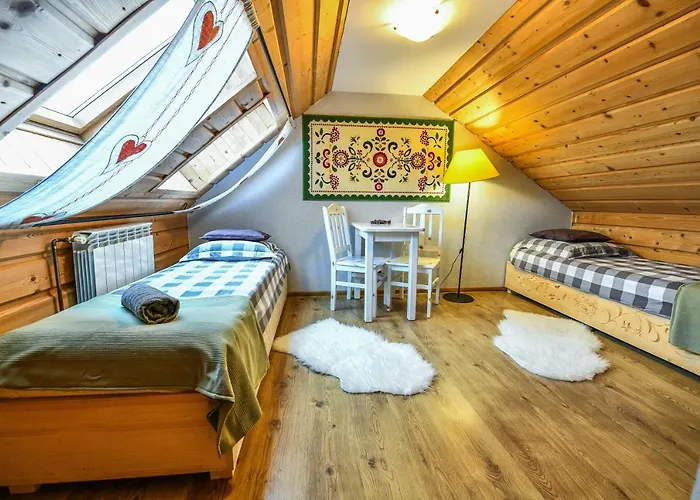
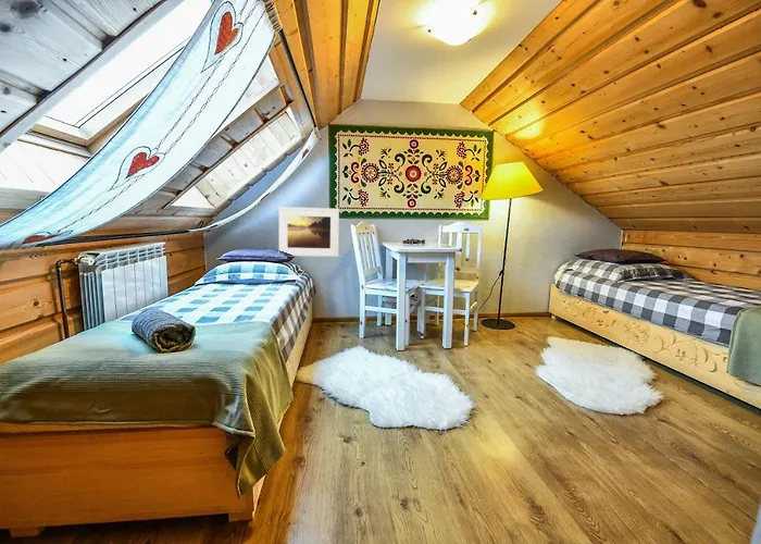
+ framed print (309, 232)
